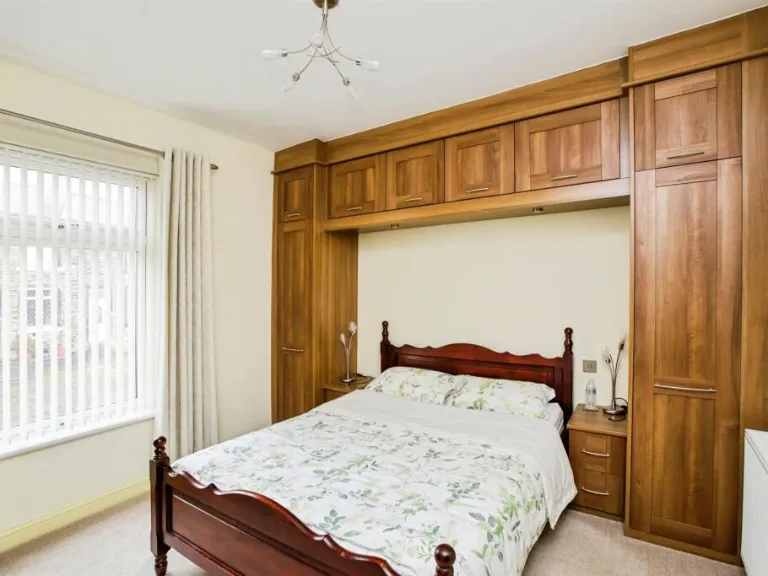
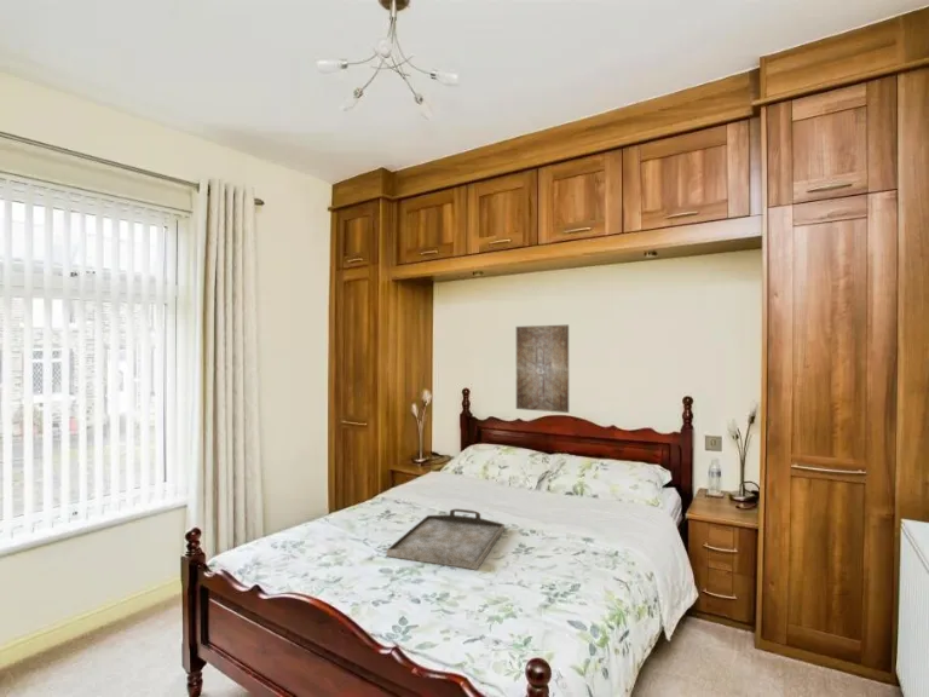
+ wall art (541, 368)
+ serving tray (449, 532)
